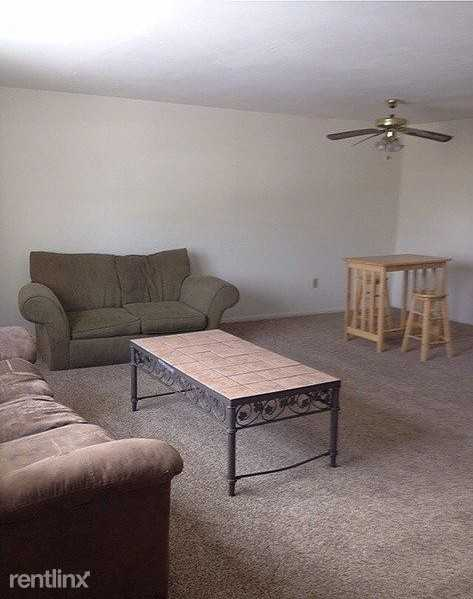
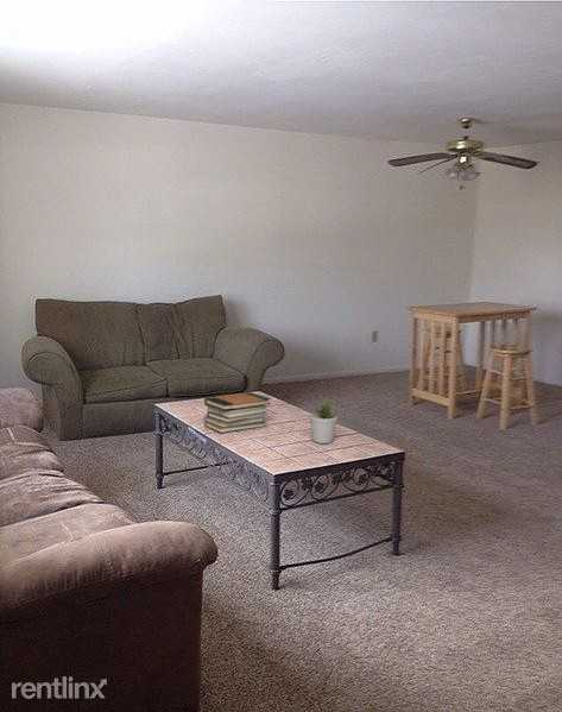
+ book stack (236, 411)
+ potted plant (324, 420)
